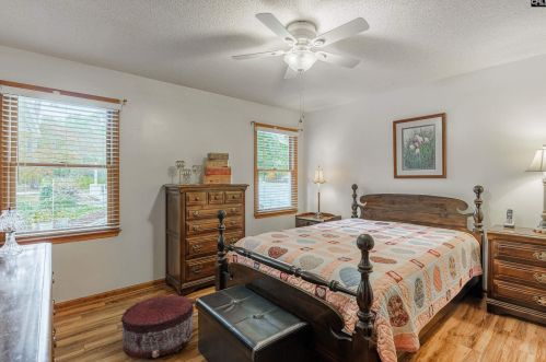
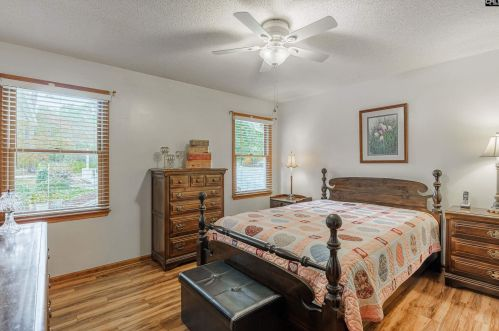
- pouf (160, 322)
